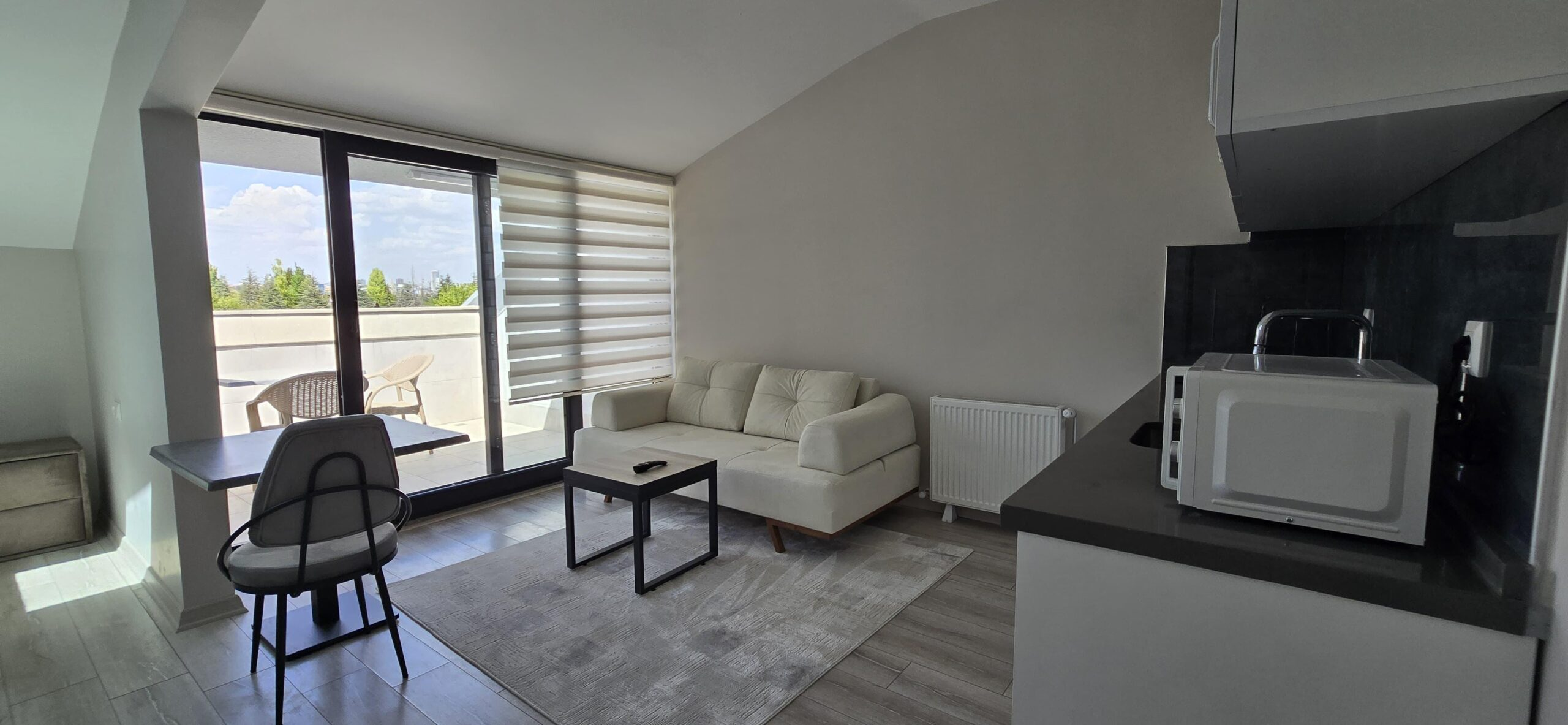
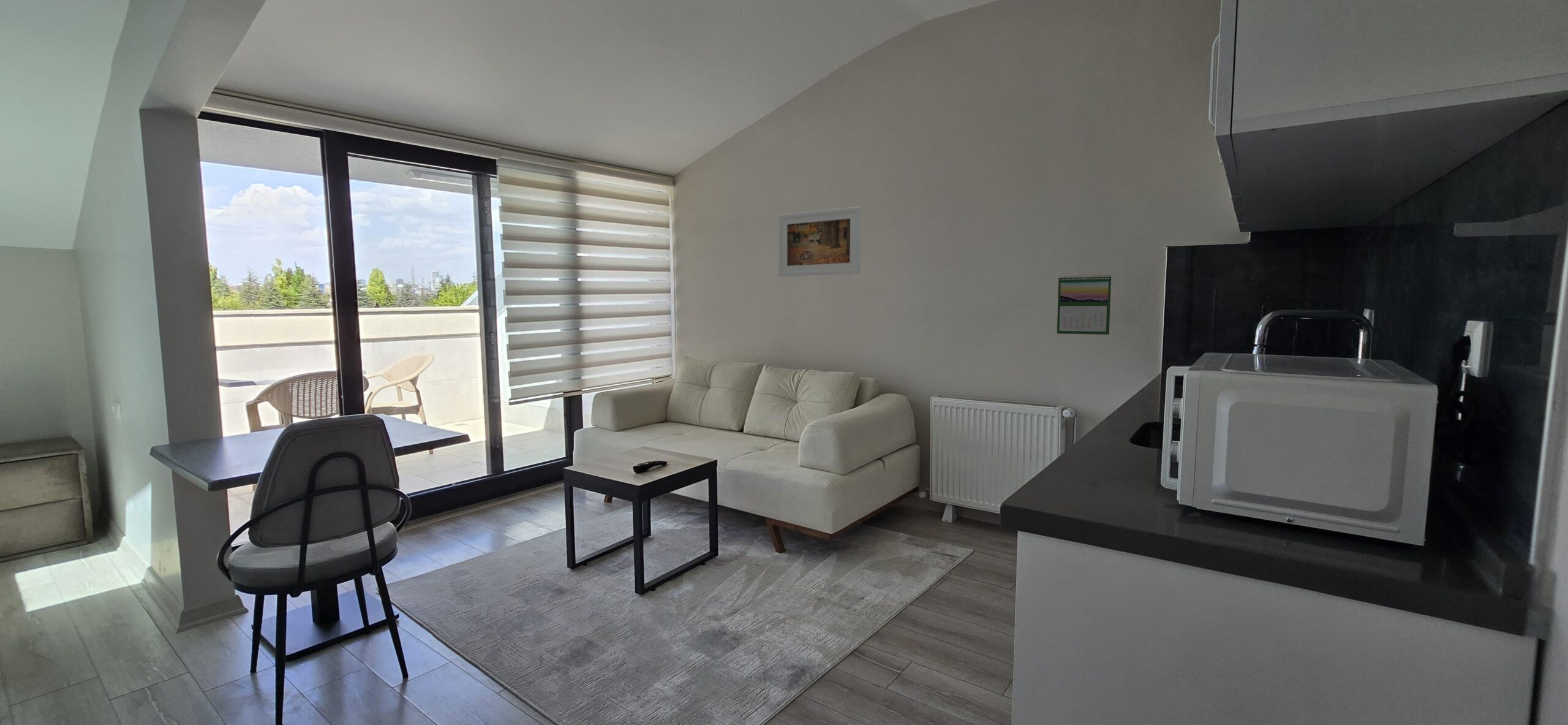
+ calendar (1084, 304)
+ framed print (818, 243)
